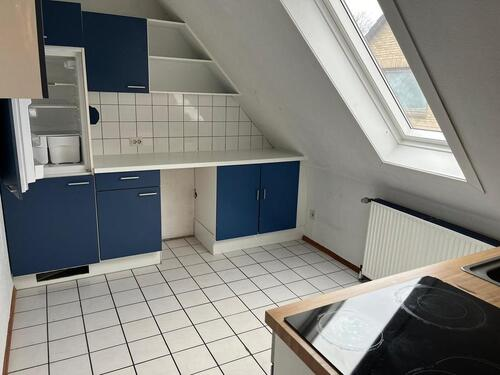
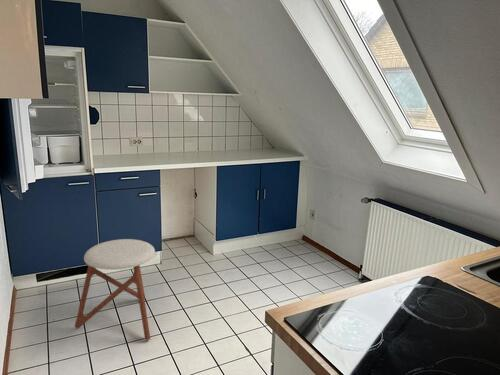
+ stool (125, 288)
